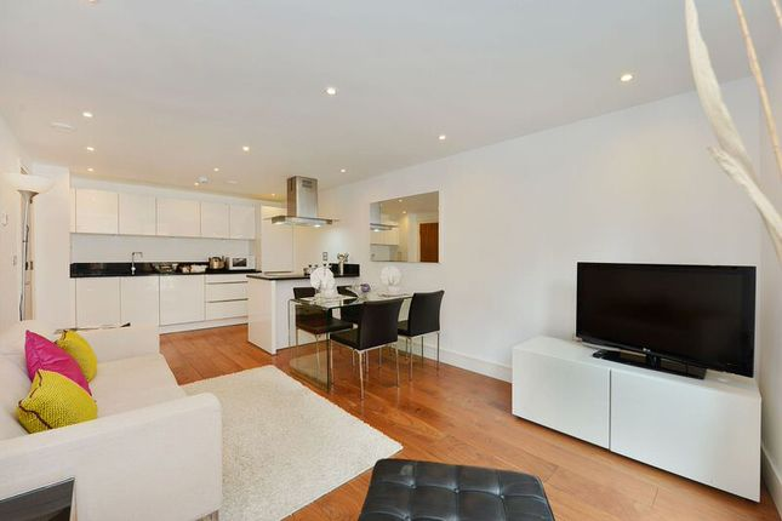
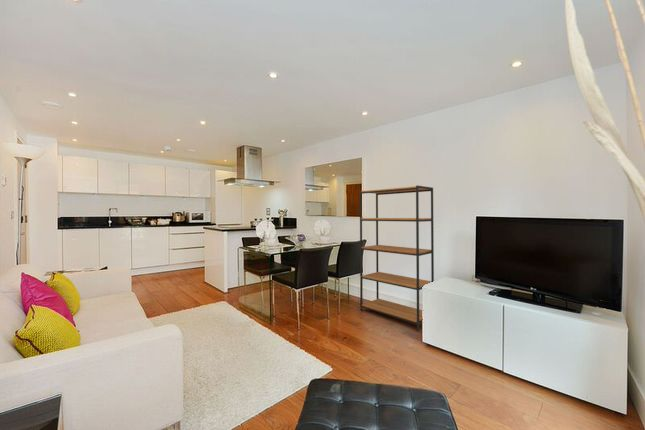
+ bookshelf (395, 252)
